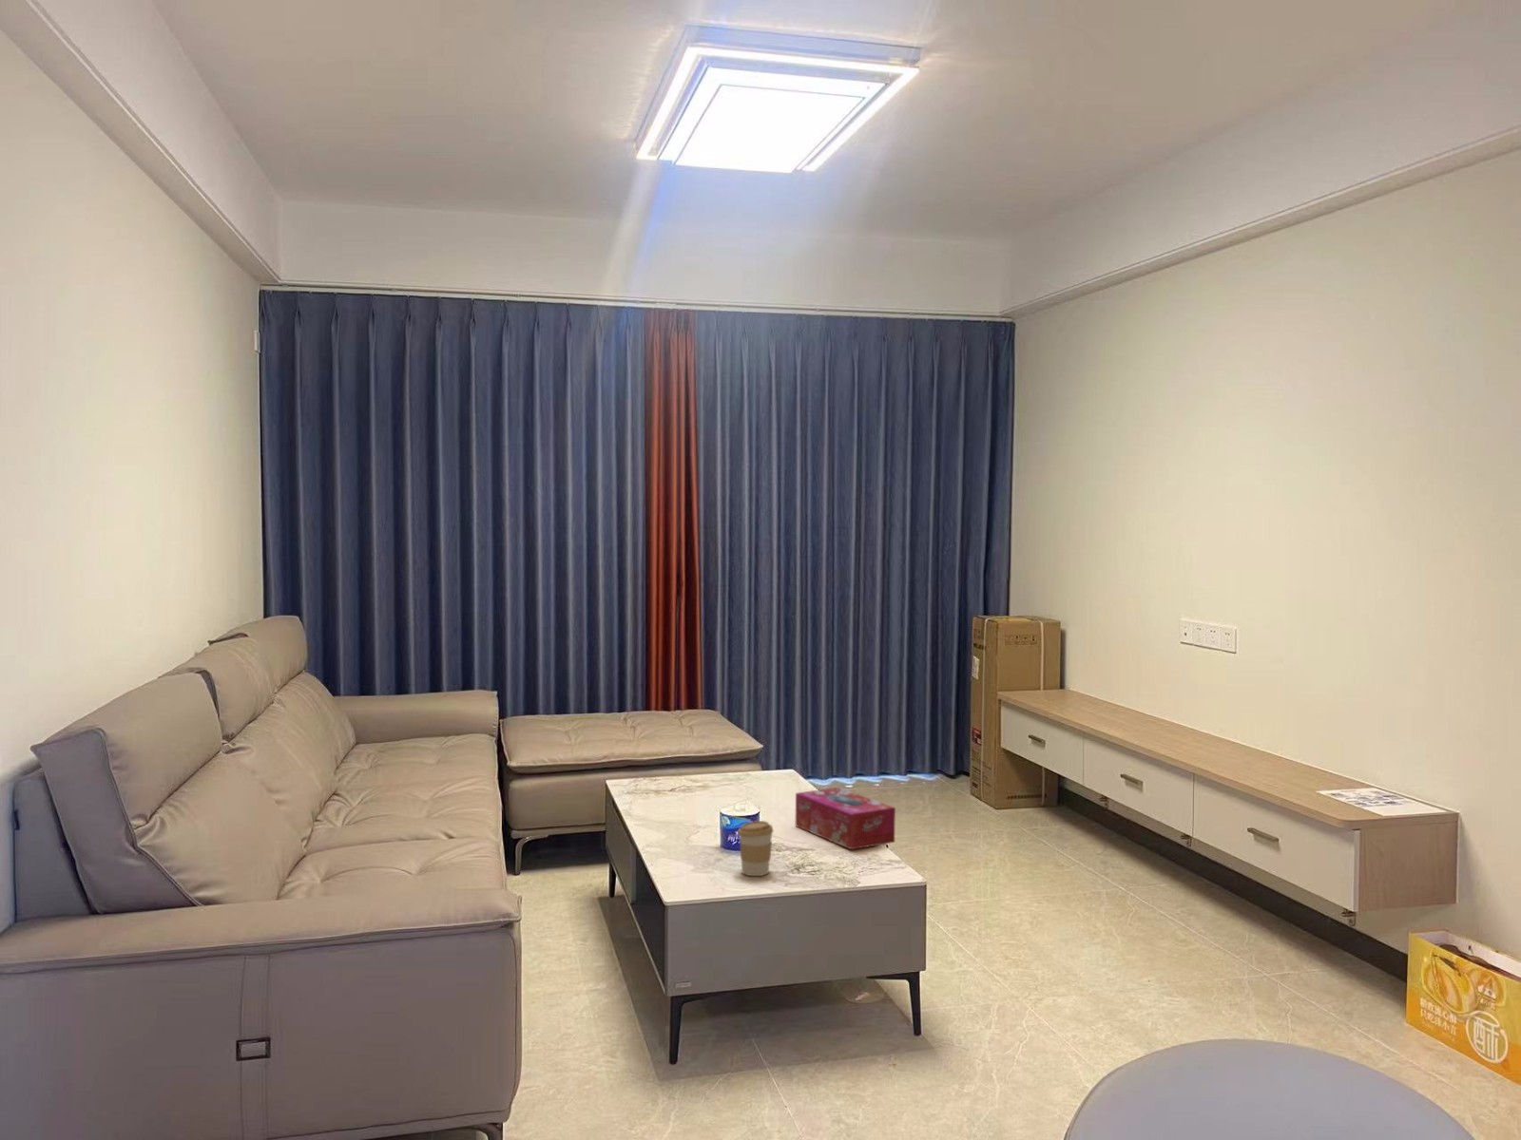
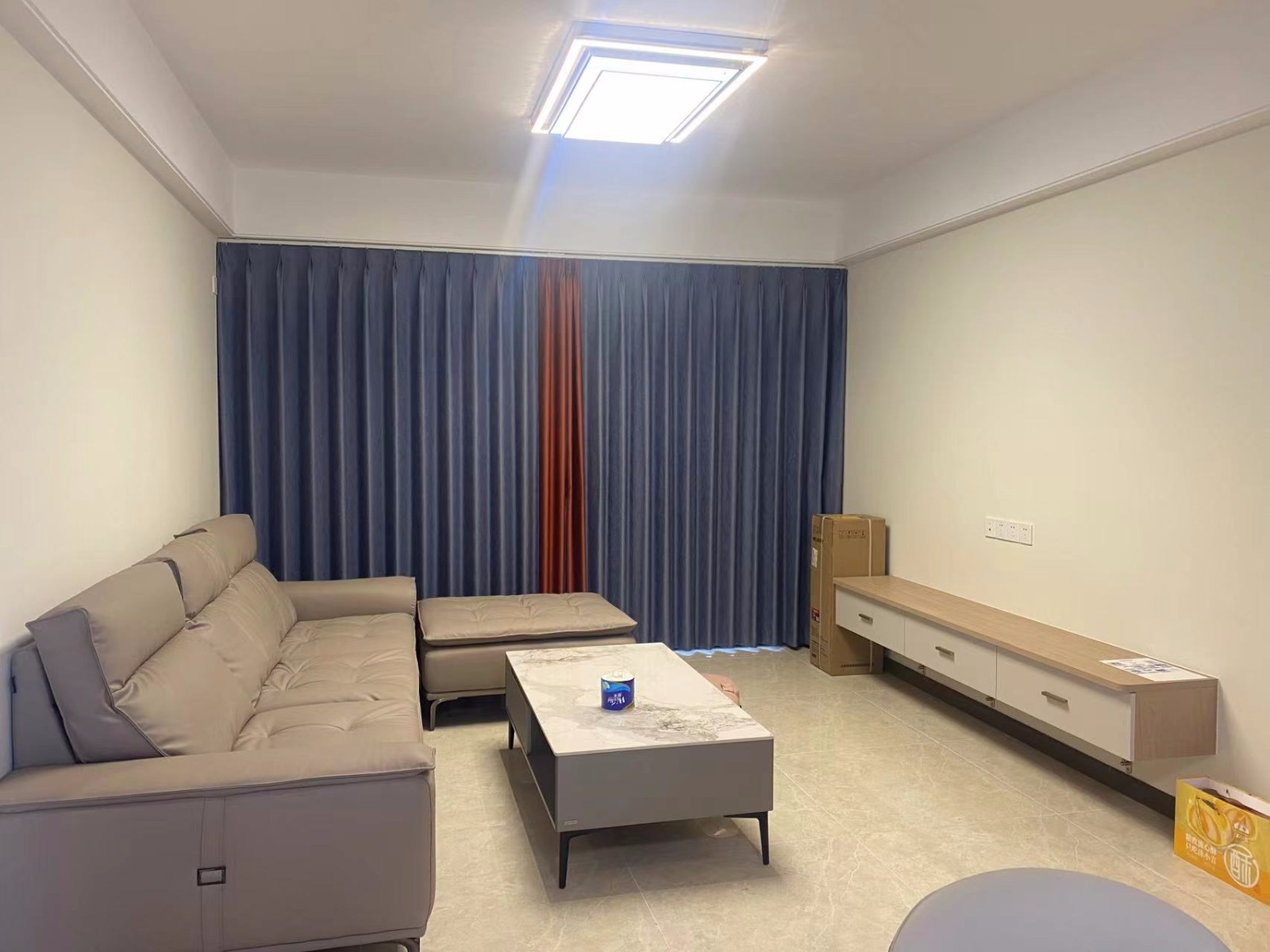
- coffee cup (755, 848)
- tissue box (843, 817)
